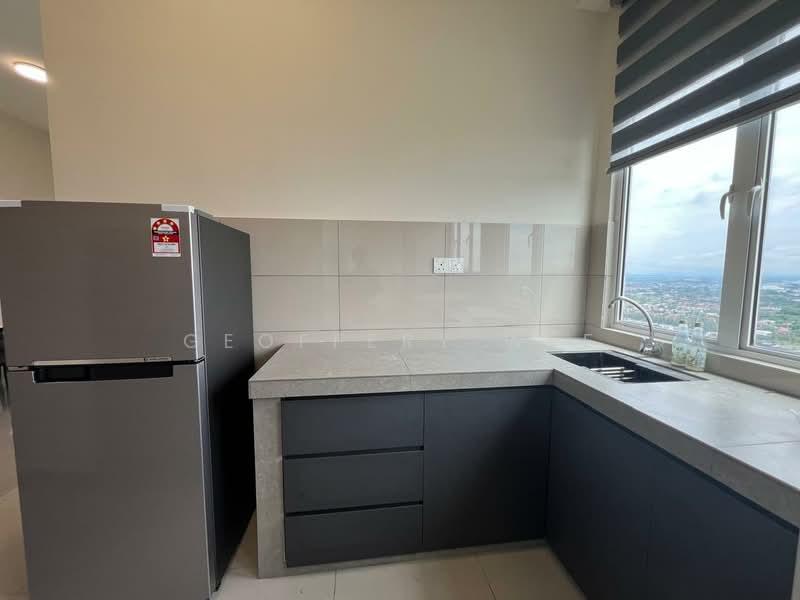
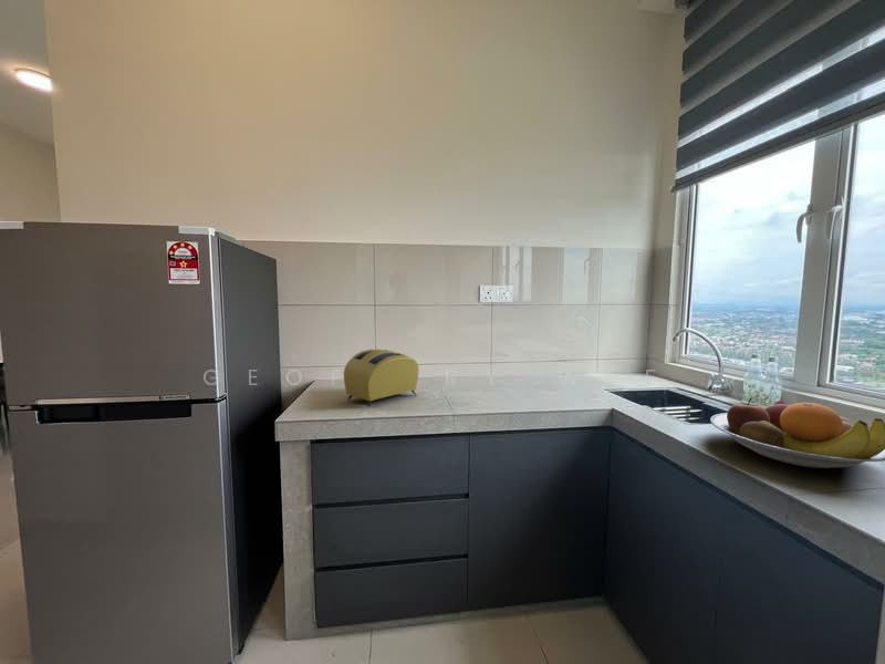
+ toaster (383, 374)
+ fruit bowl (792, 426)
